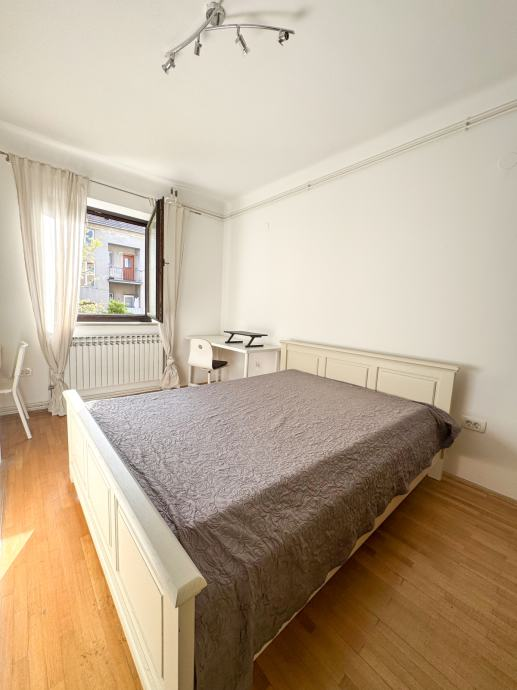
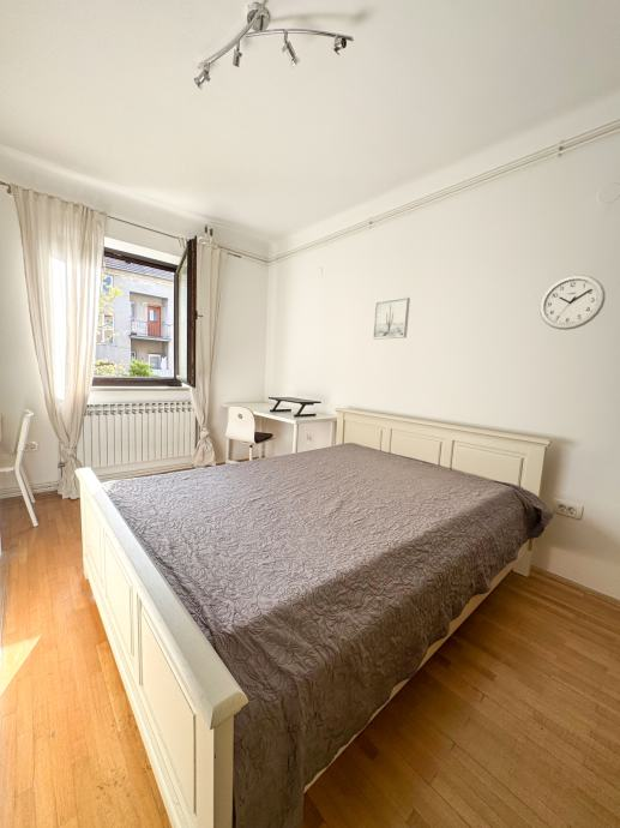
+ wall art (390, 319)
+ wall clock (570, 302)
